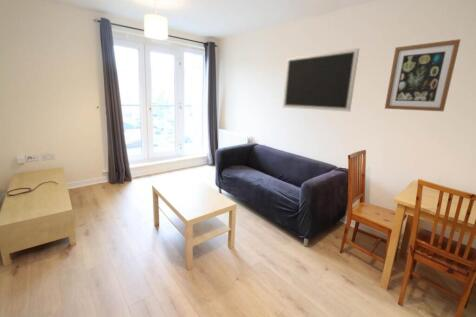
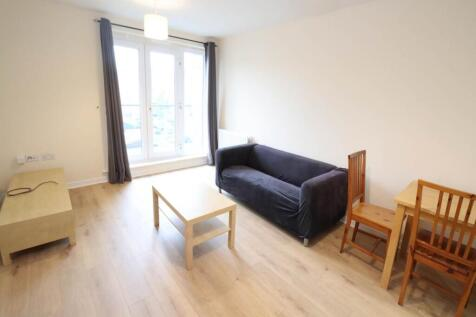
- wall art (418, 77)
- chalkboard (315, 82)
